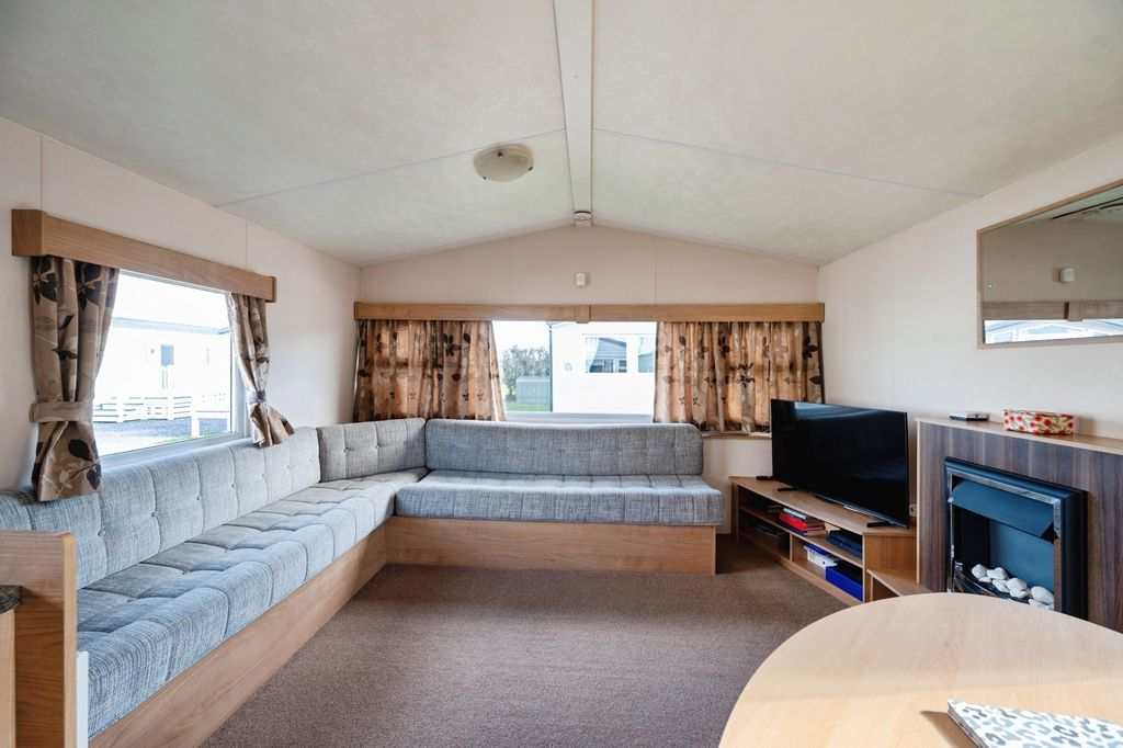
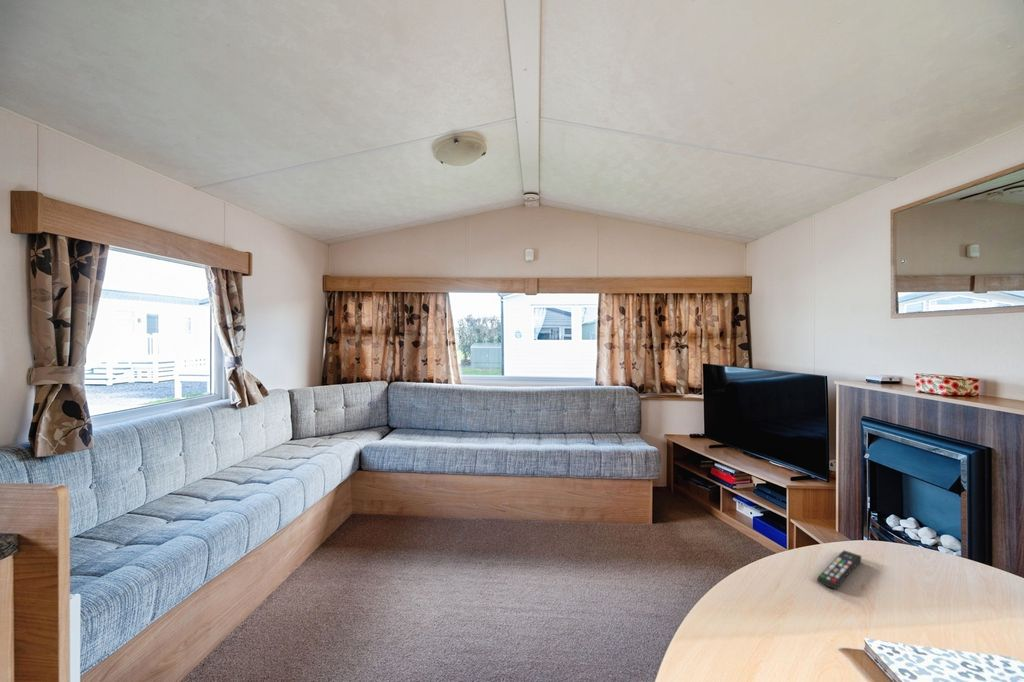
+ remote control (840, 568)
